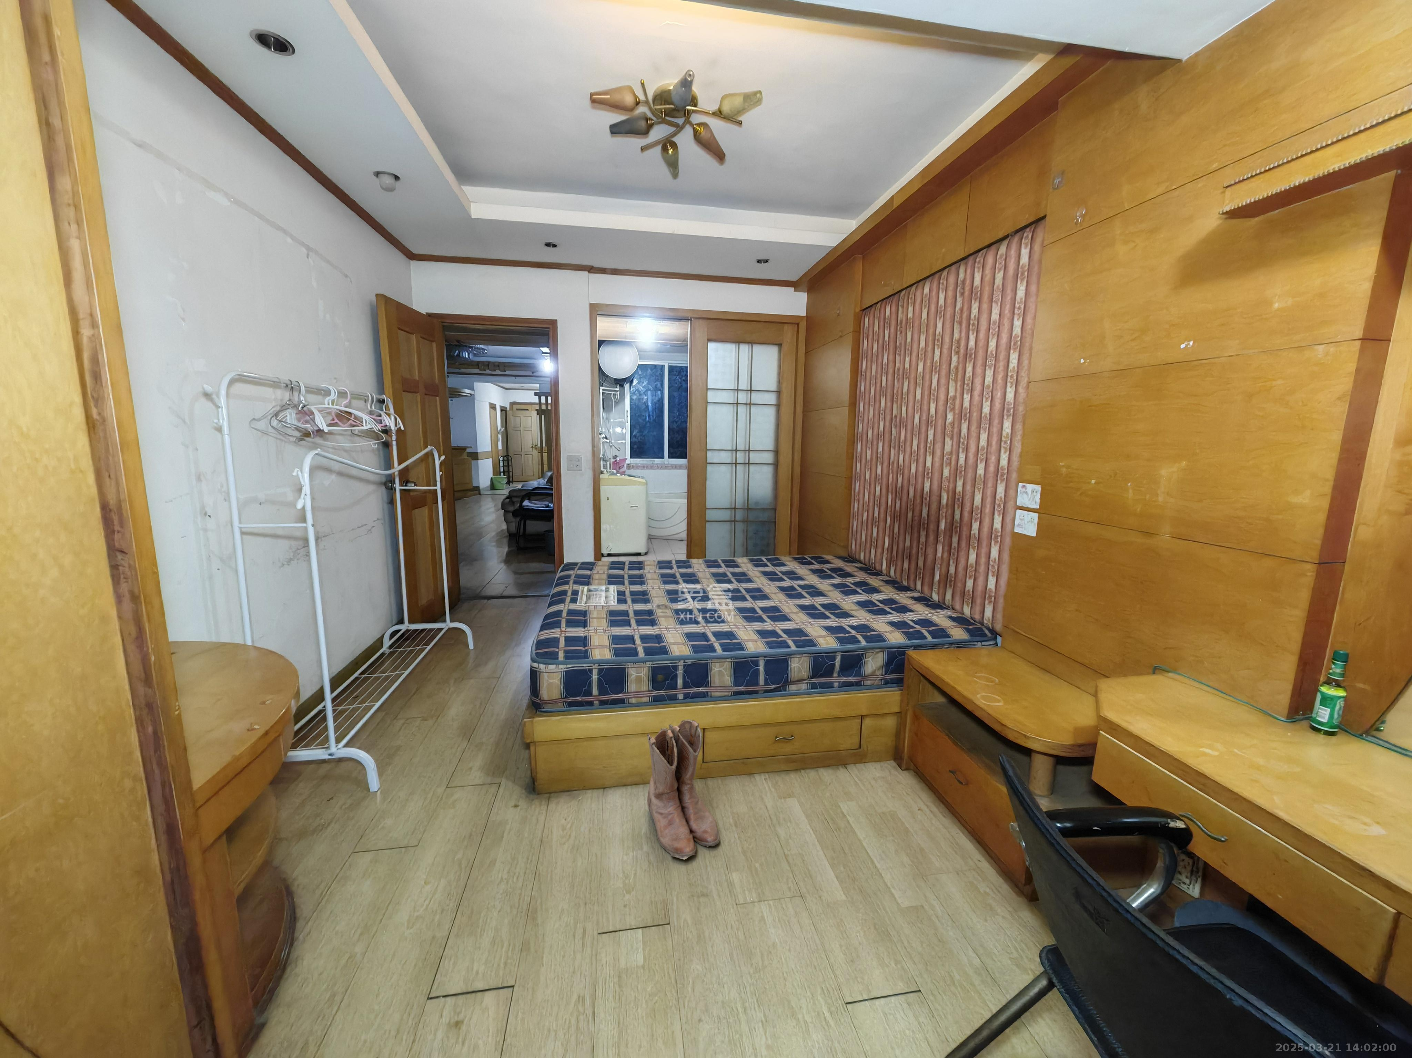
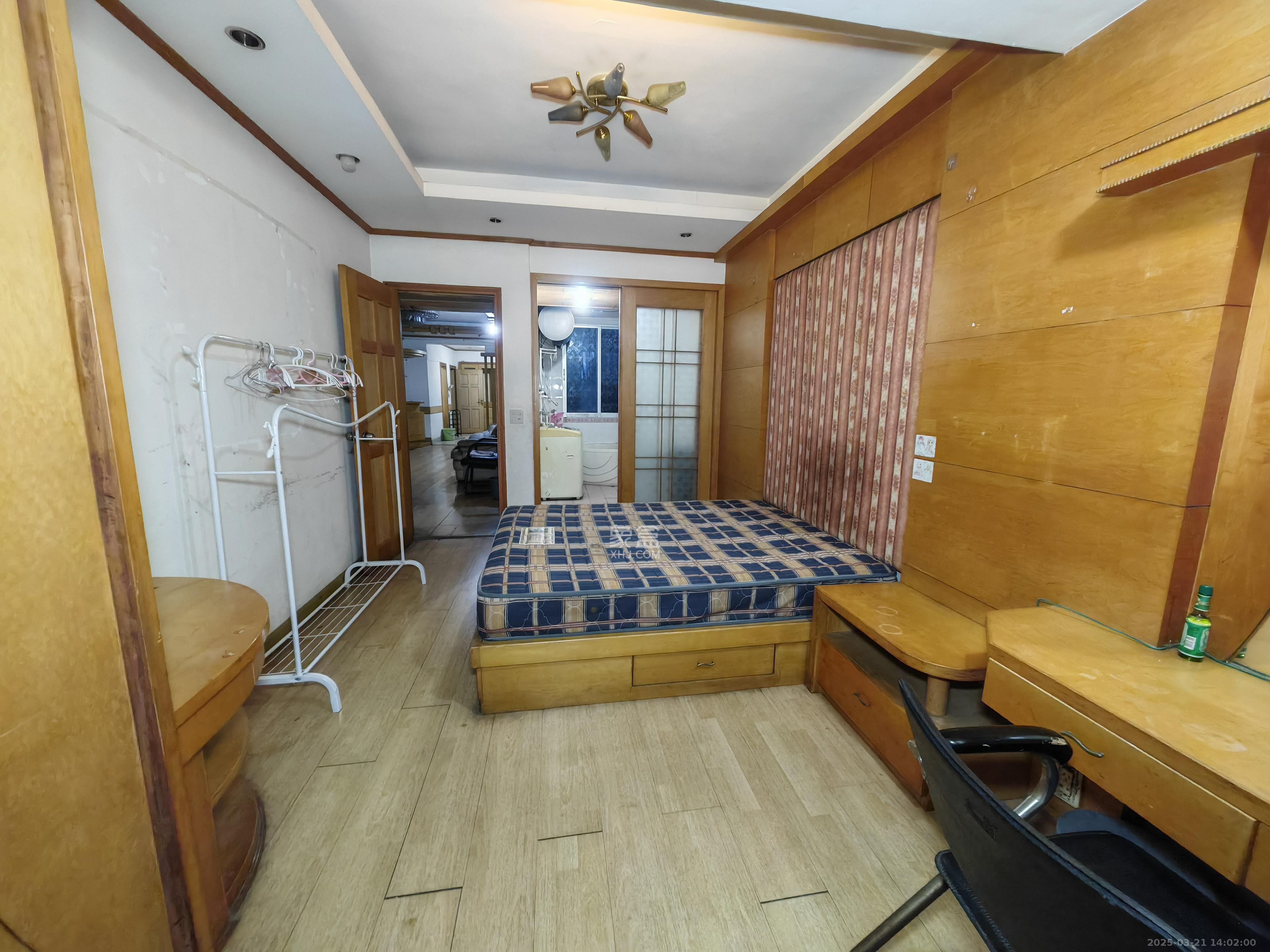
- boots (683, 781)
